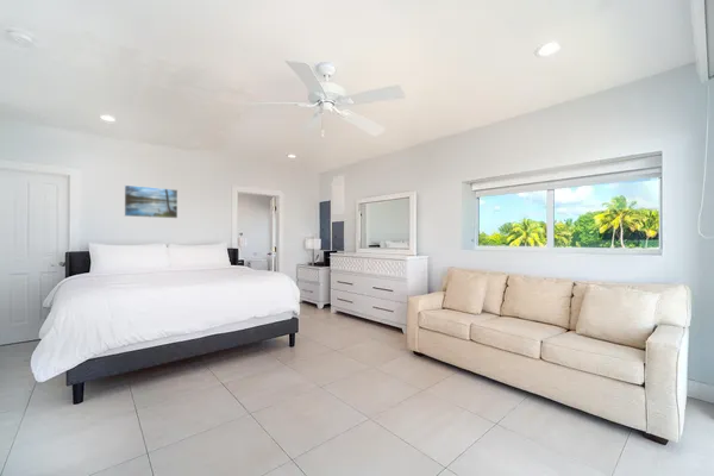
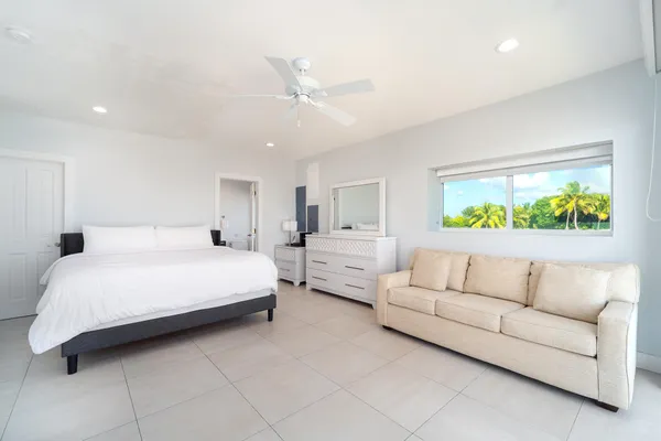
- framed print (151, 202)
